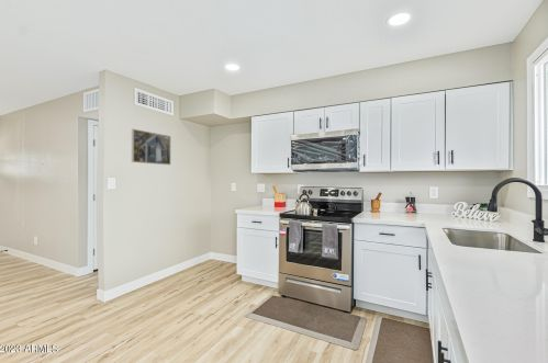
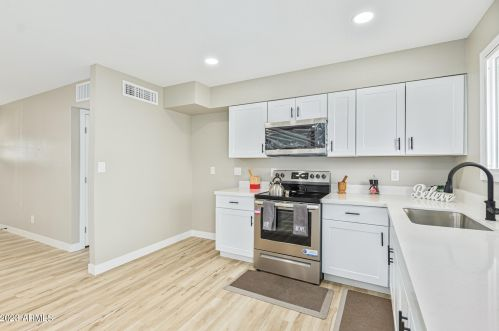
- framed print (152, 148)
